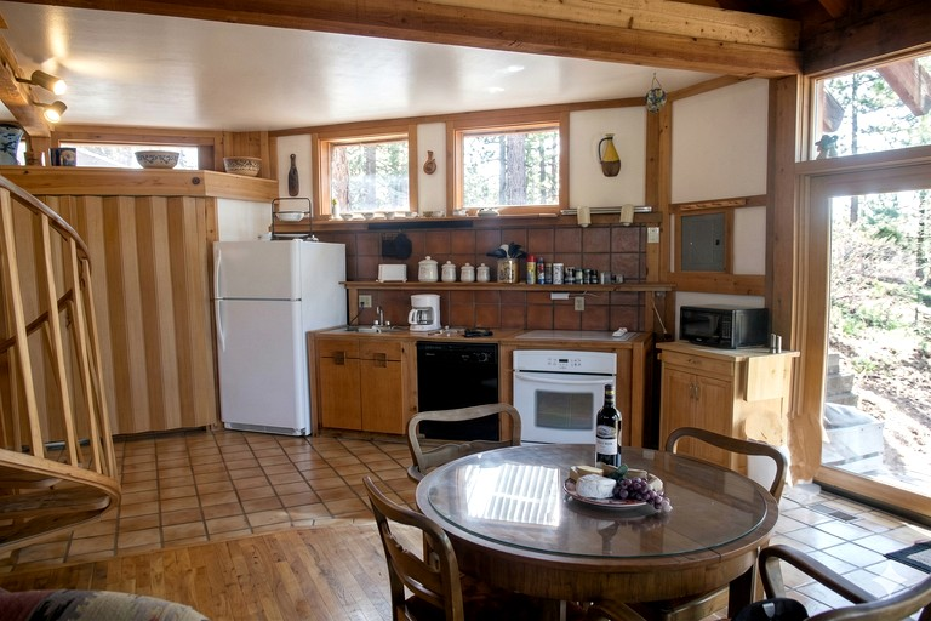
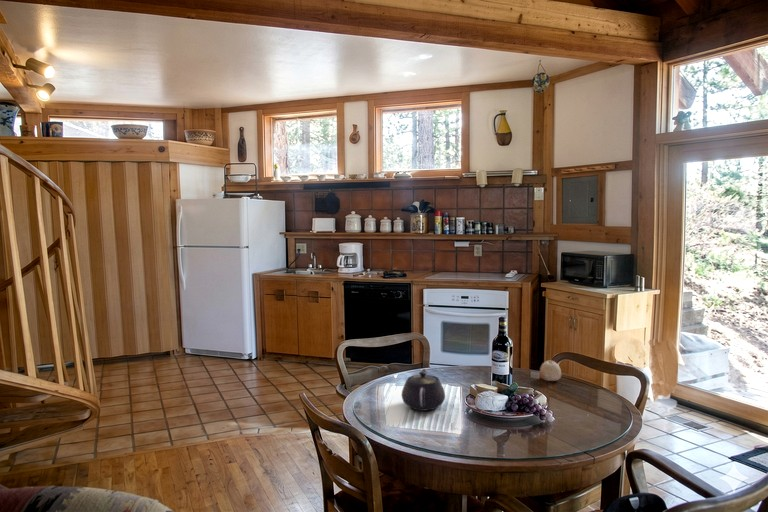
+ apple (550, 370)
+ teapot (423, 388)
